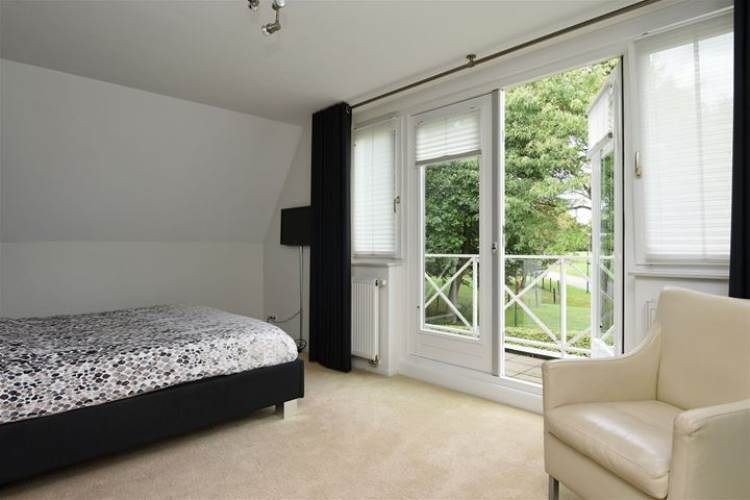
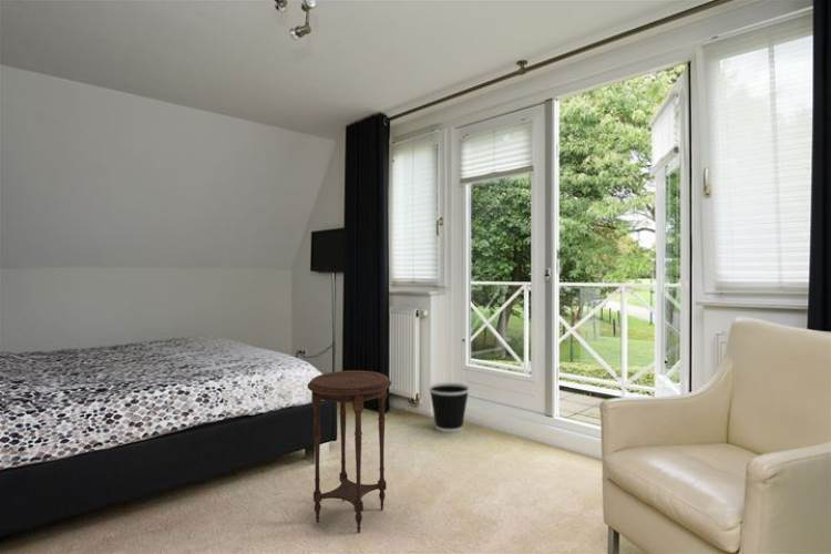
+ side table (345, 447)
+ wastebasket (449, 408)
